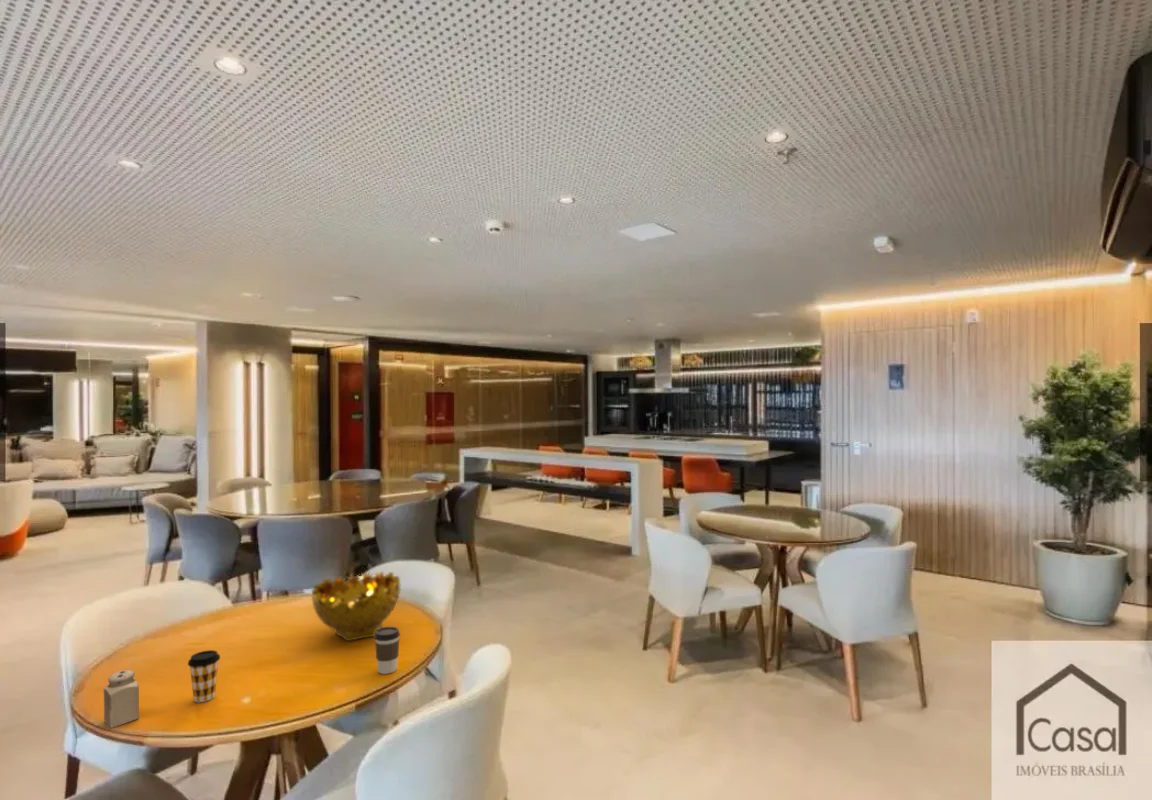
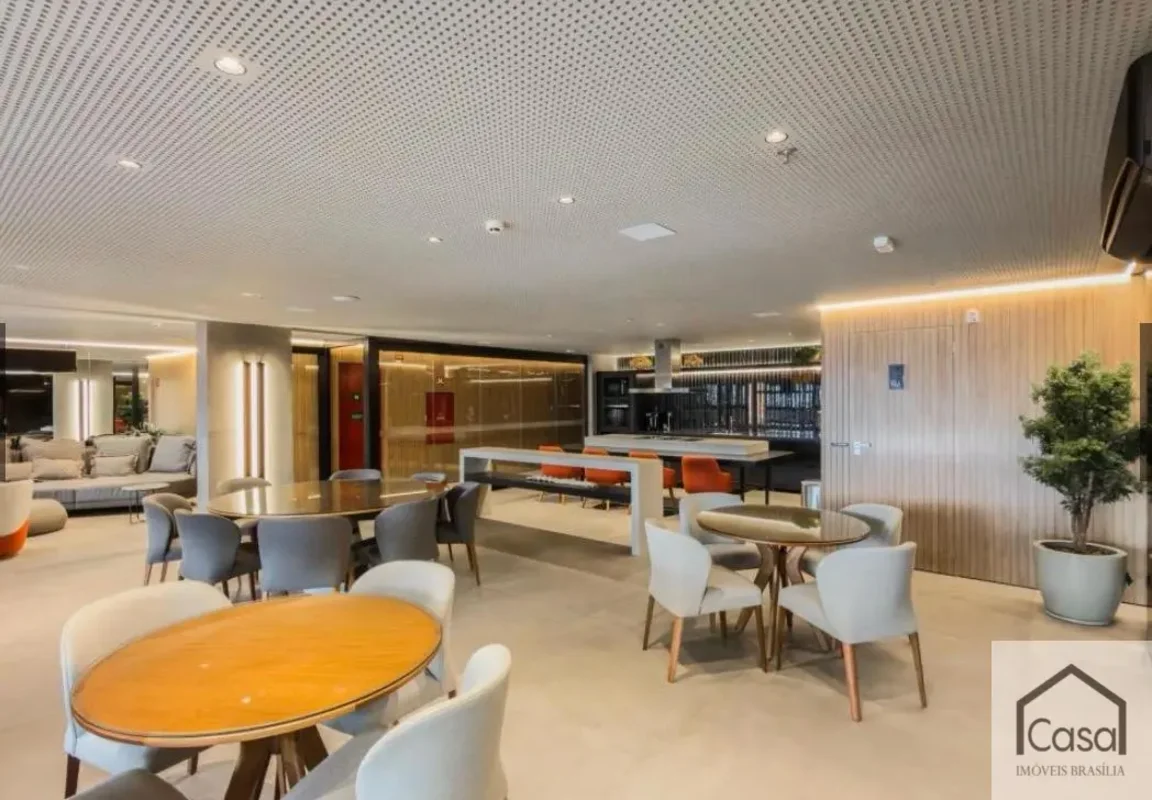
- coffee cup (387, 650)
- decorative bowl (357, 605)
- salt shaker (121, 696)
- coffee cup (204, 676)
